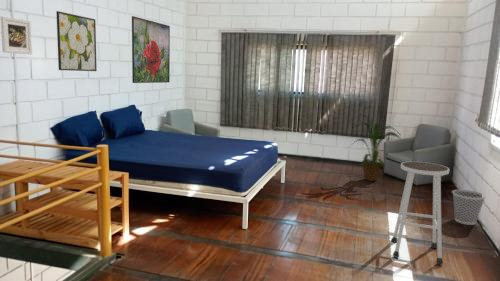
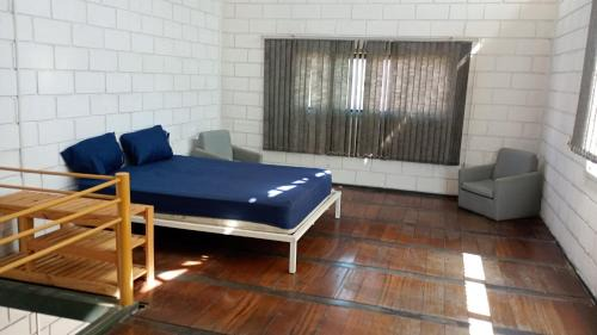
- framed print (77, 43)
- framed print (16, 36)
- house plant (376, 148)
- wastebasket (467, 207)
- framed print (152, 52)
- stool (420, 214)
